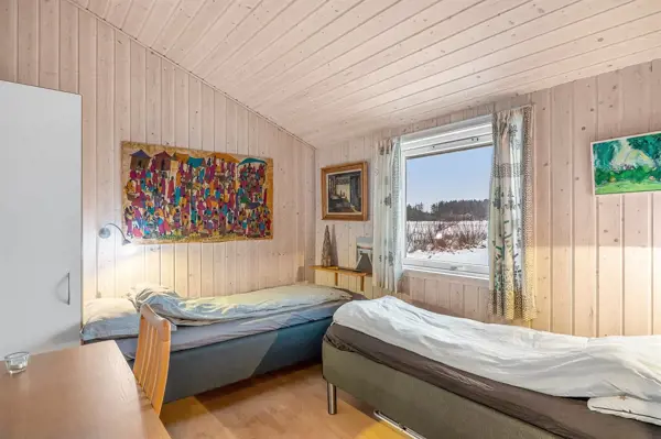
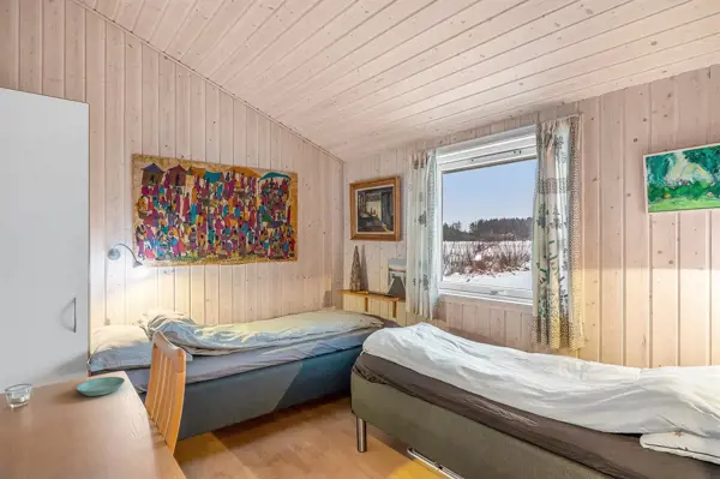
+ saucer (101, 387)
